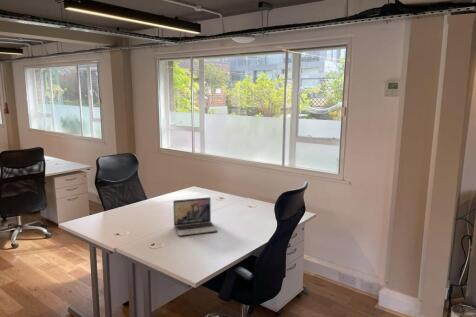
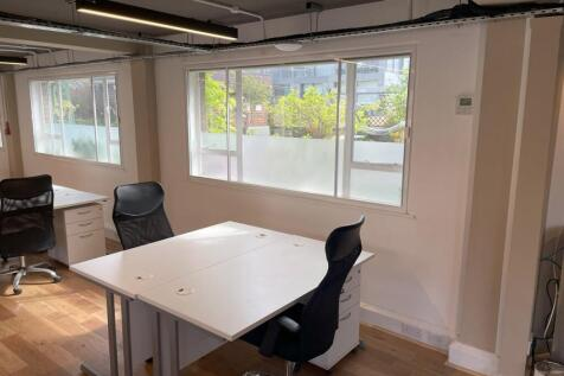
- laptop (195, 215)
